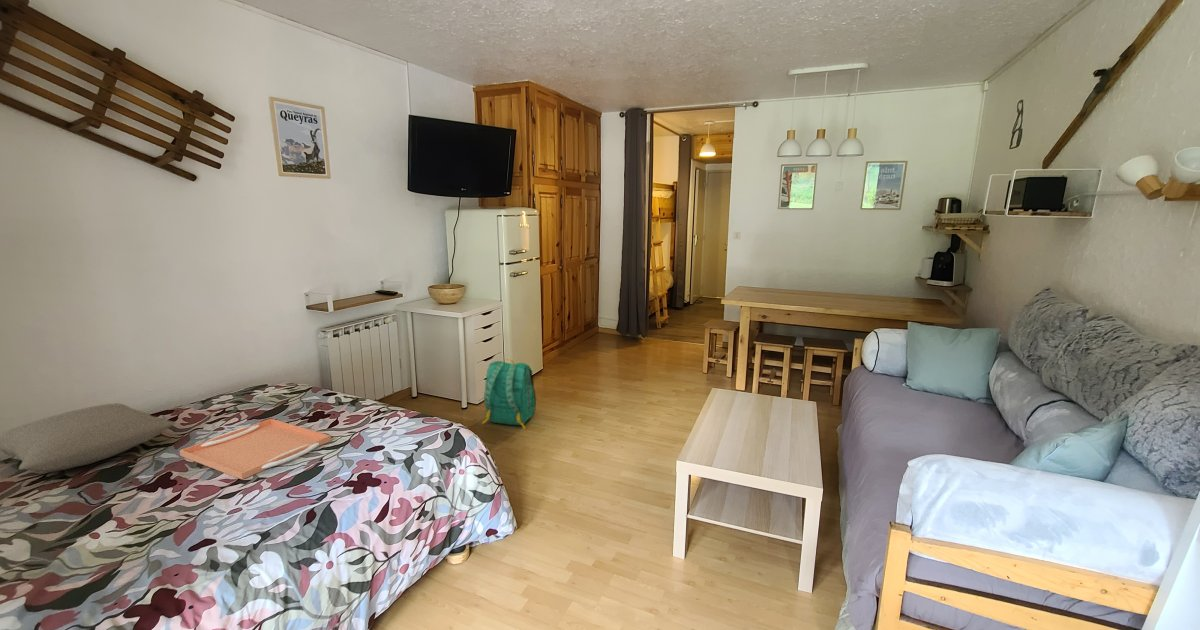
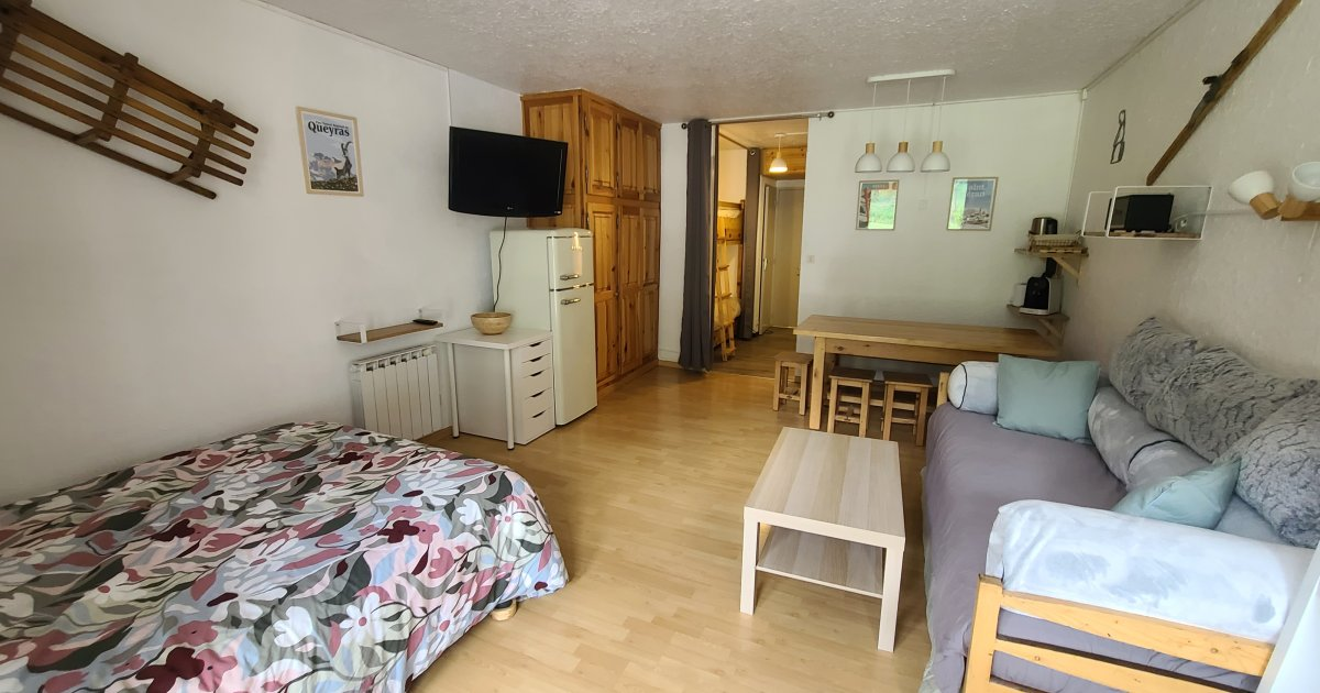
- pillow (83, 434)
- serving tray (258, 445)
- backpack (509, 389)
